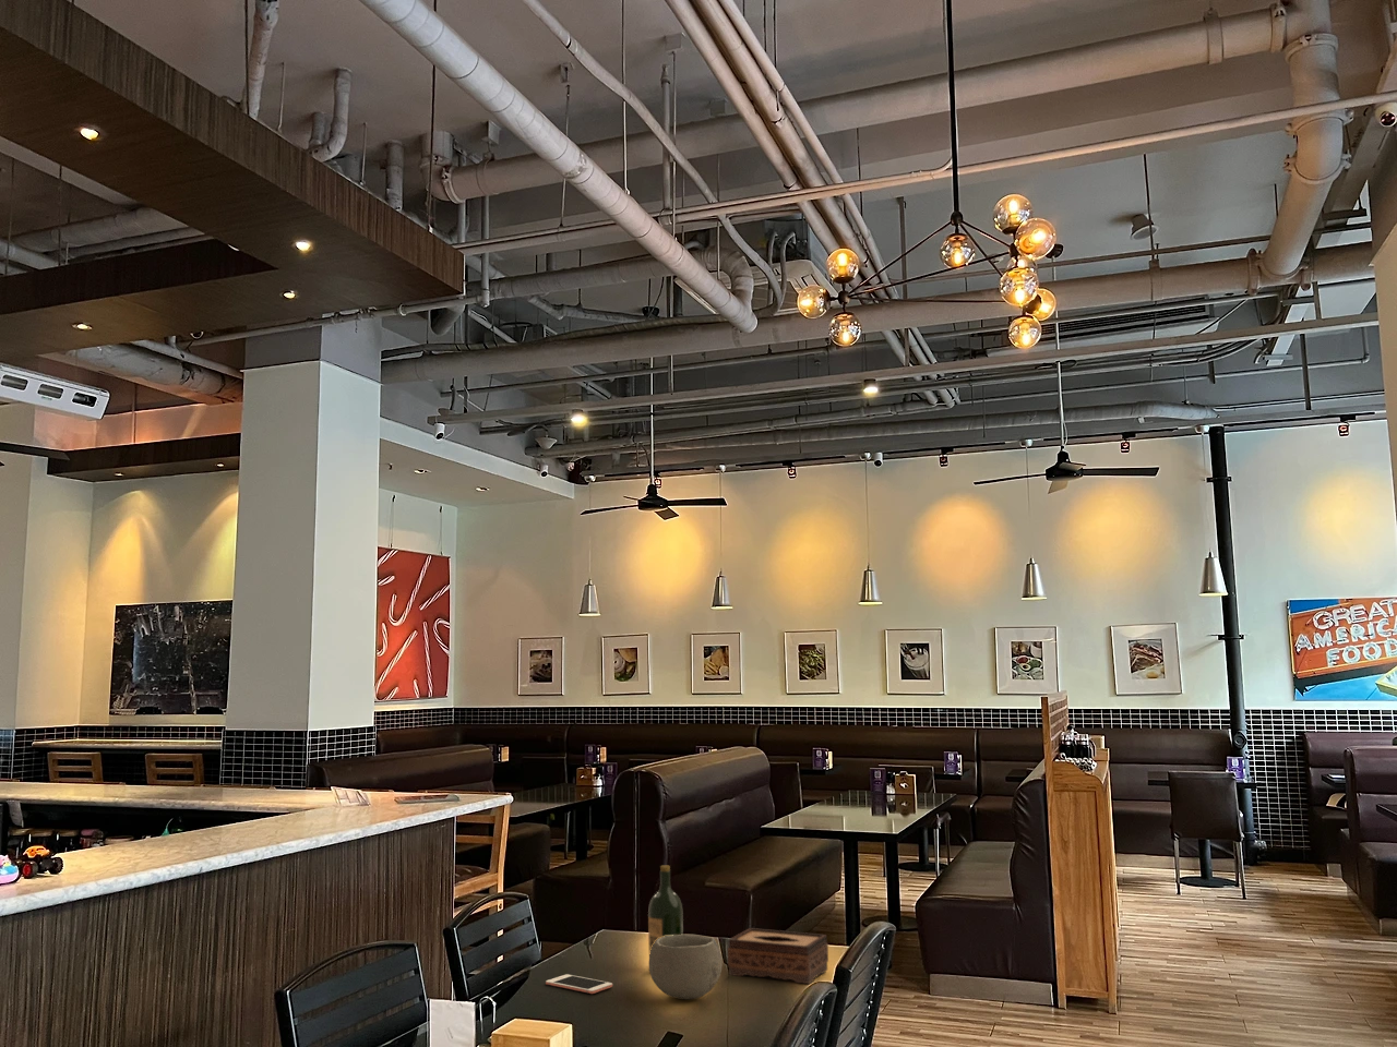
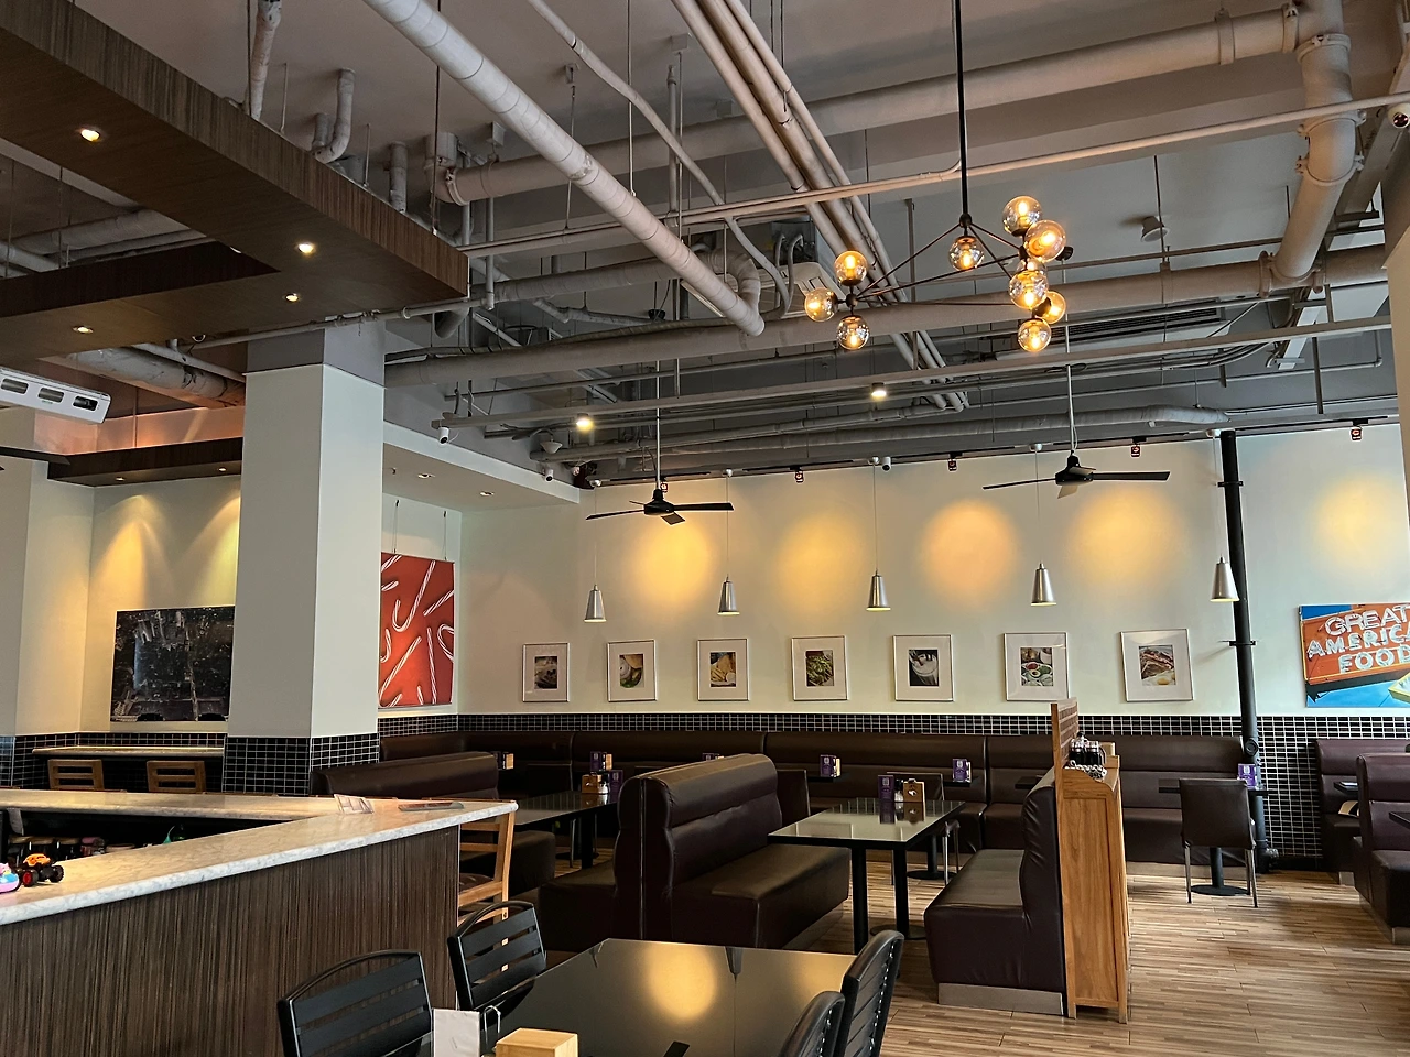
- tissue box (778, 955)
- cell phone (579, 983)
- wine bottle (664, 917)
- bowl (685, 968)
